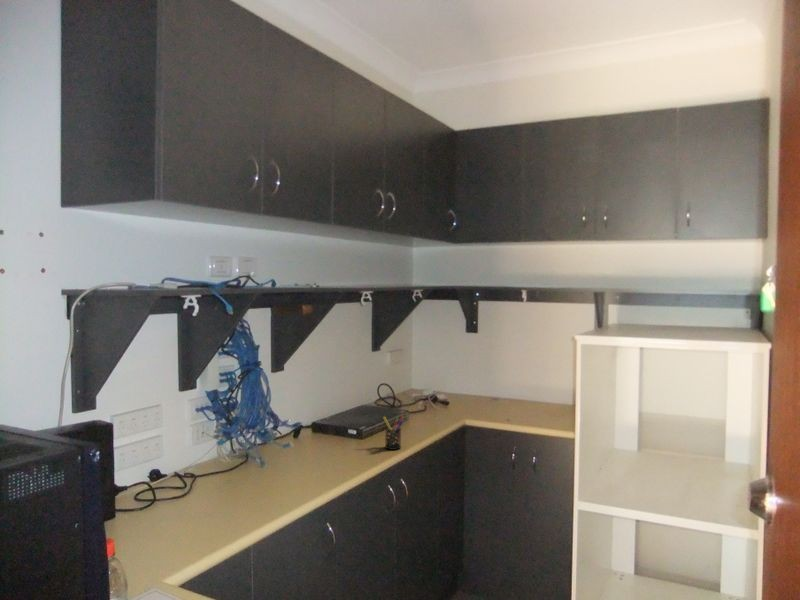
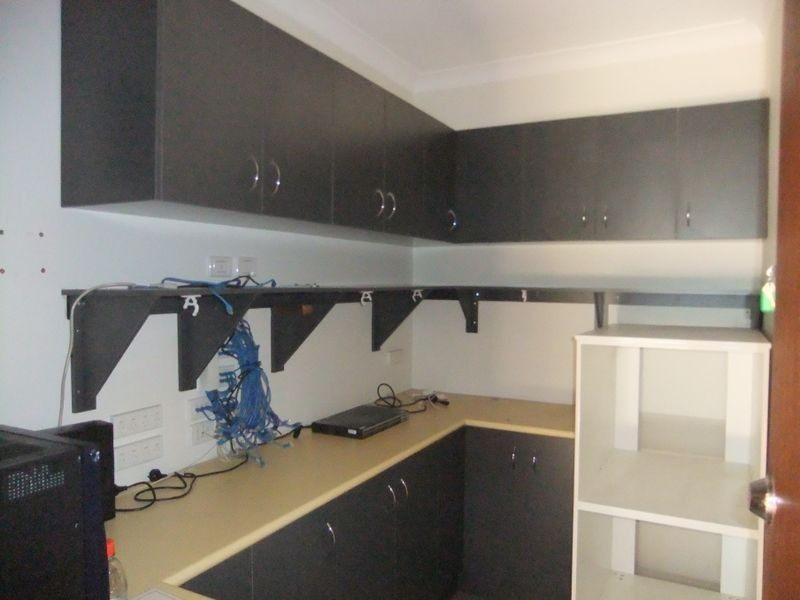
- pen holder (394, 430)
